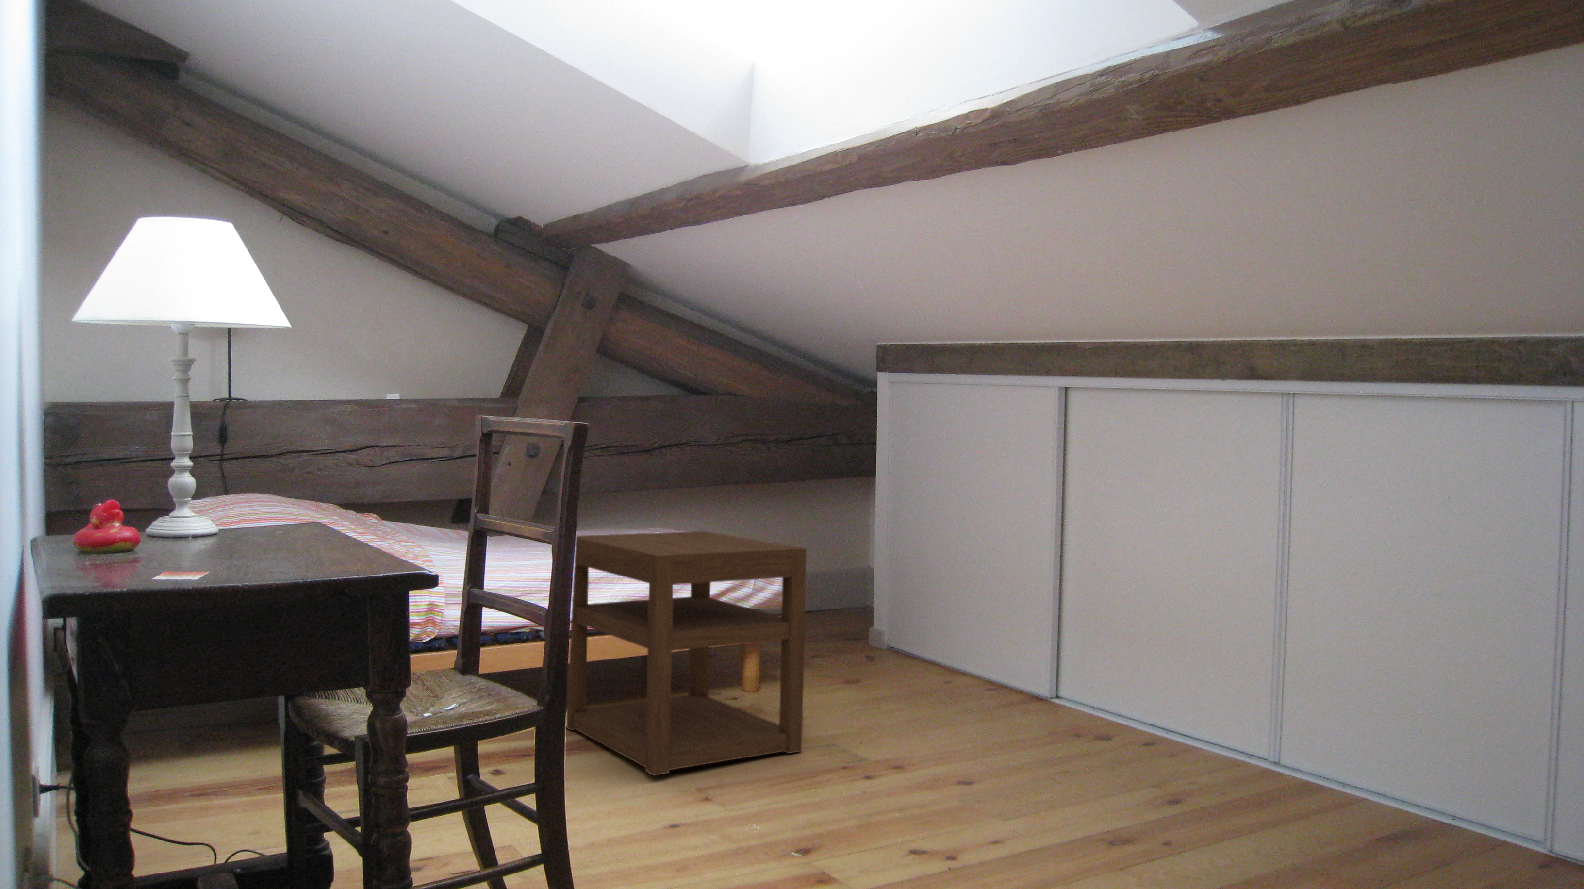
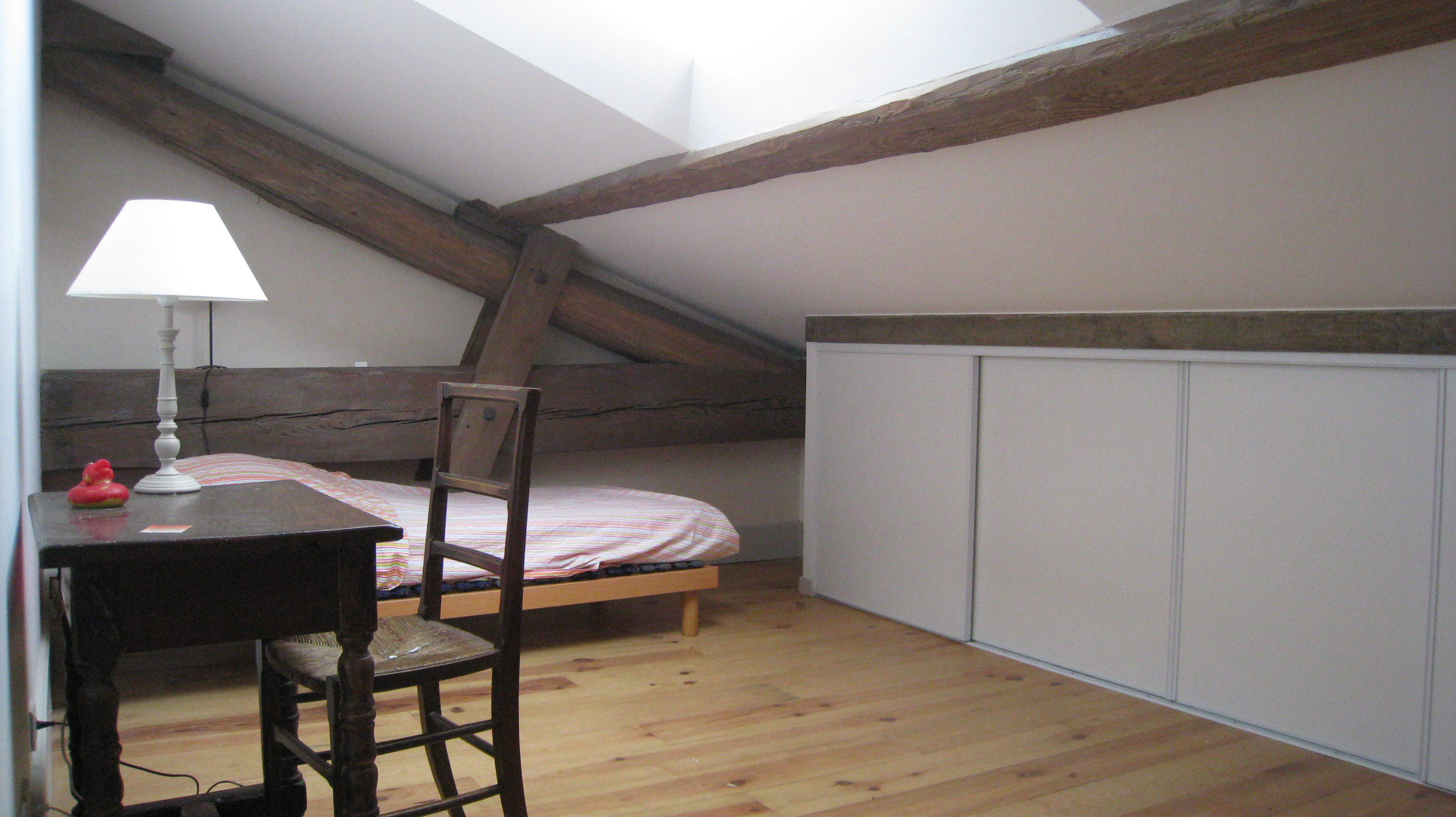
- nightstand (681, 641)
